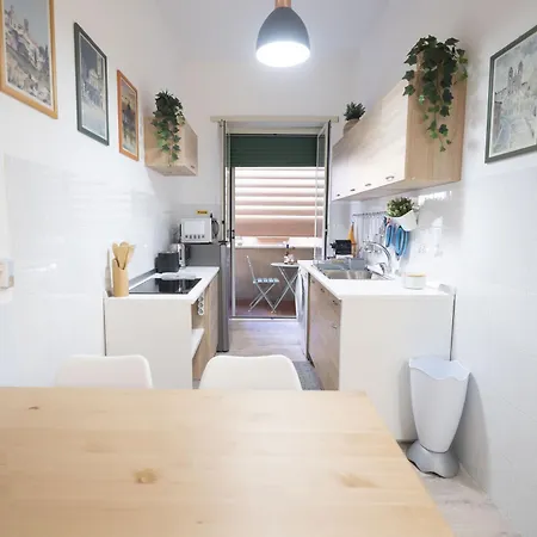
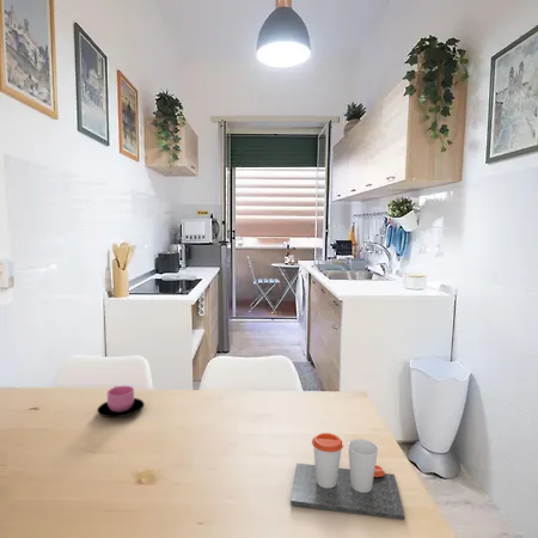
+ cup (349, 463)
+ cup (121, 401)
